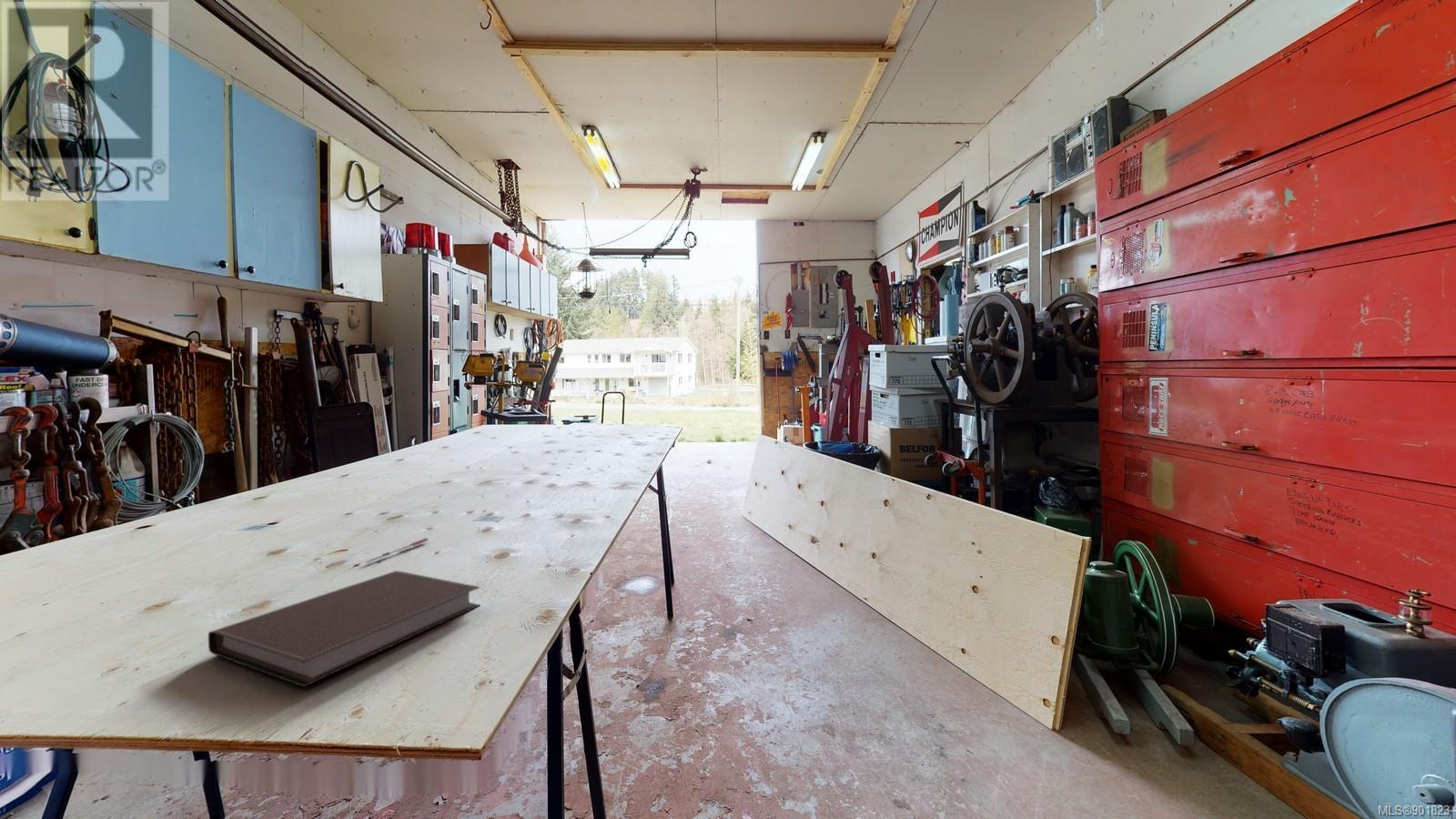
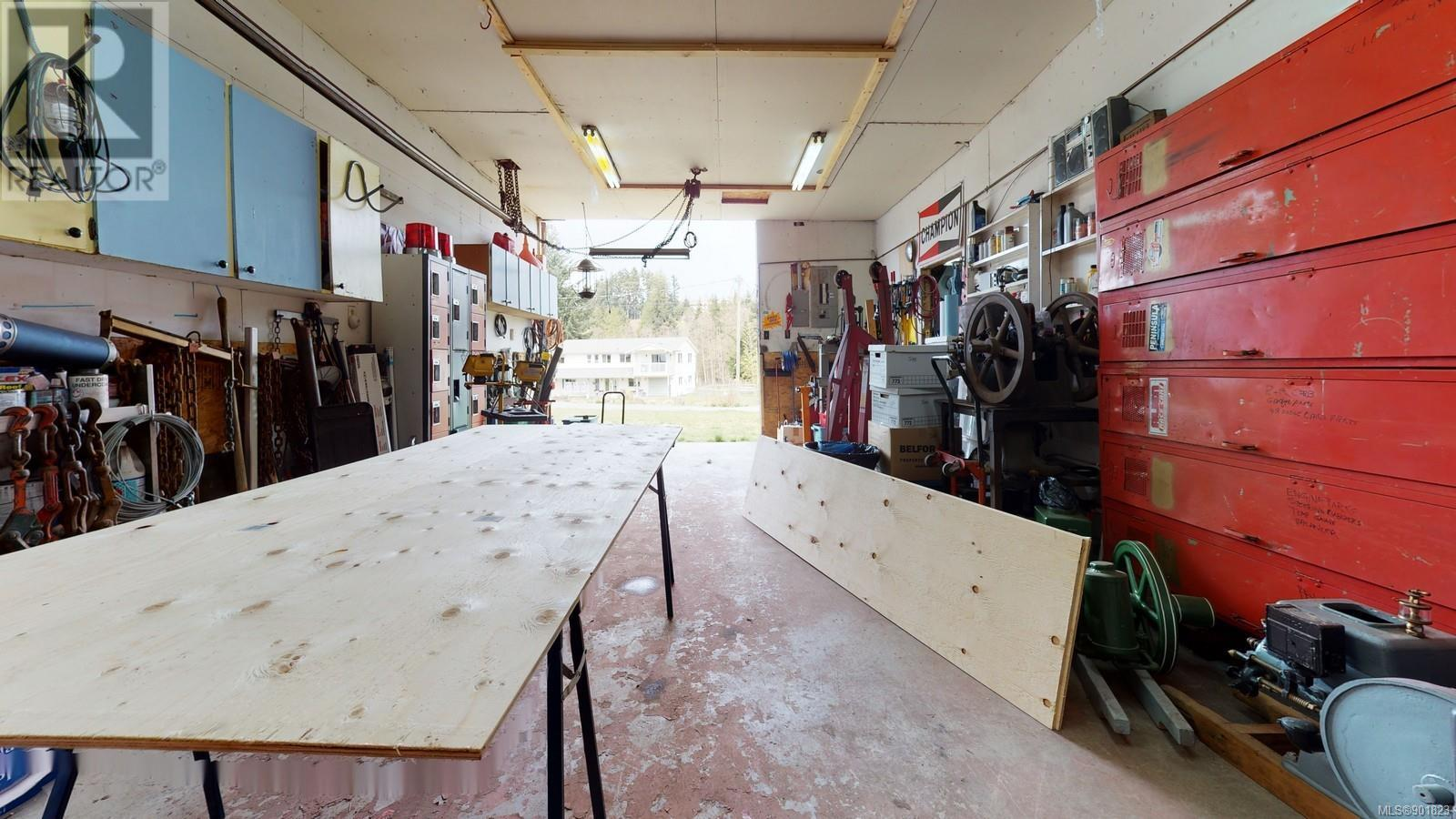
- pen (398, 550)
- notebook (358, 616)
